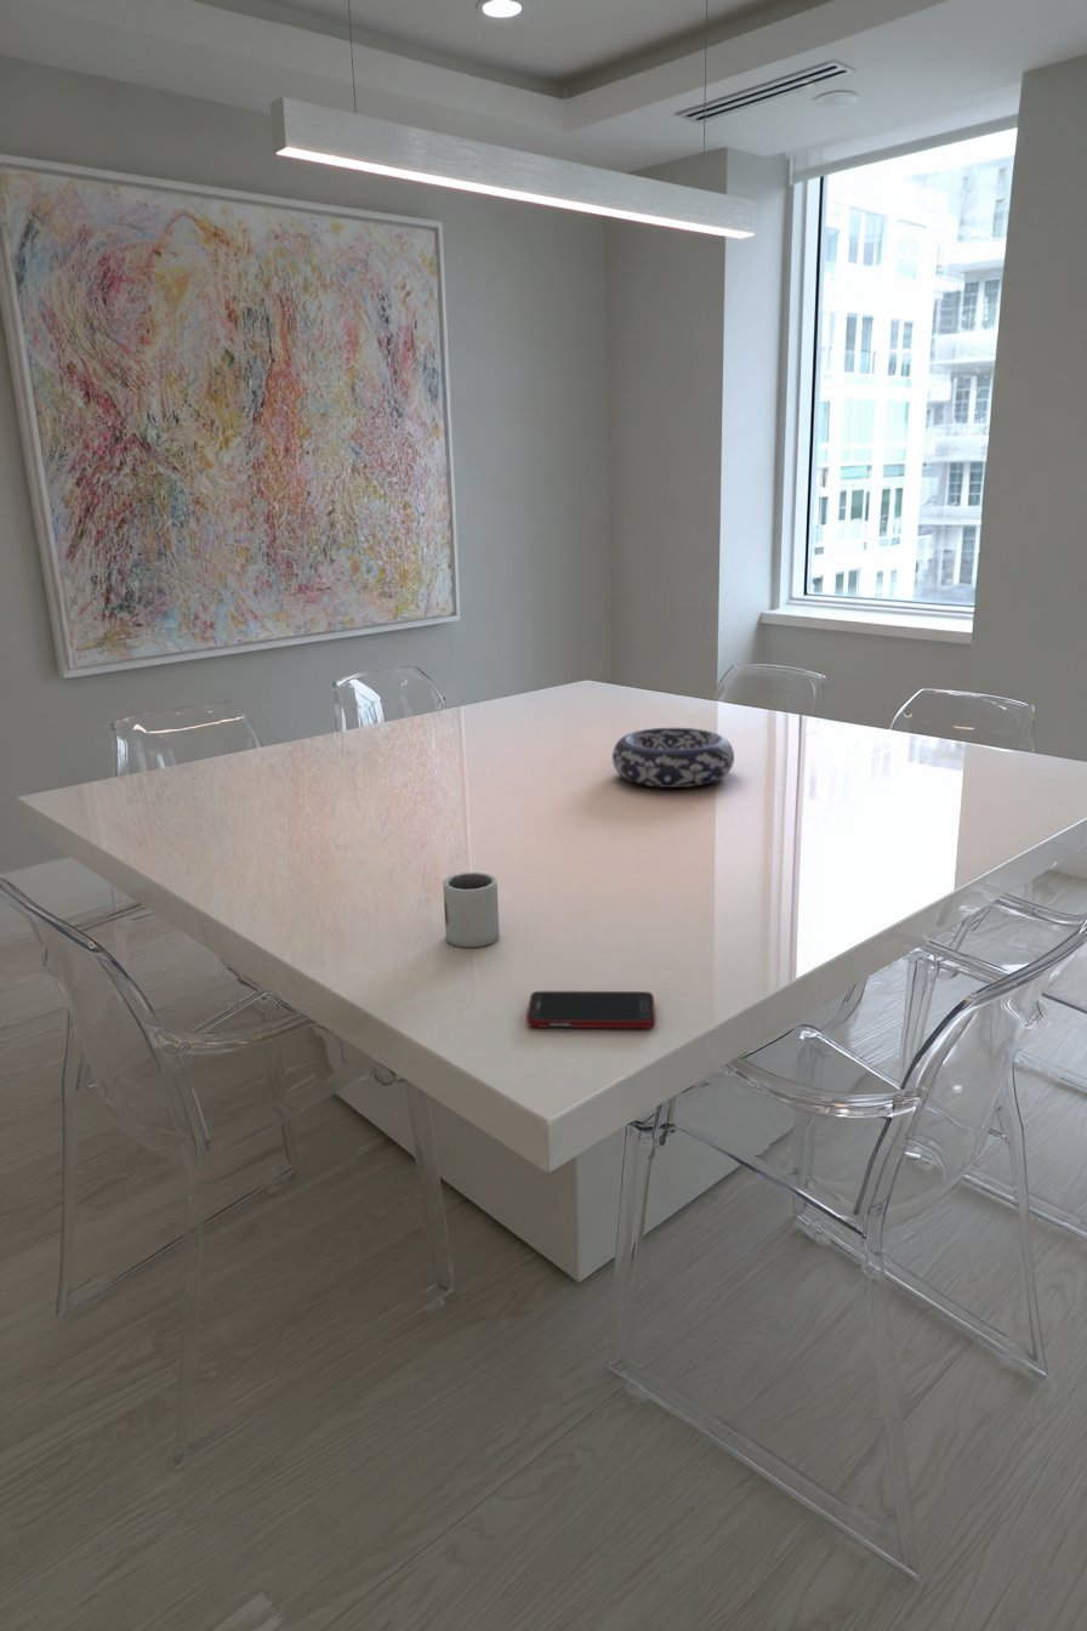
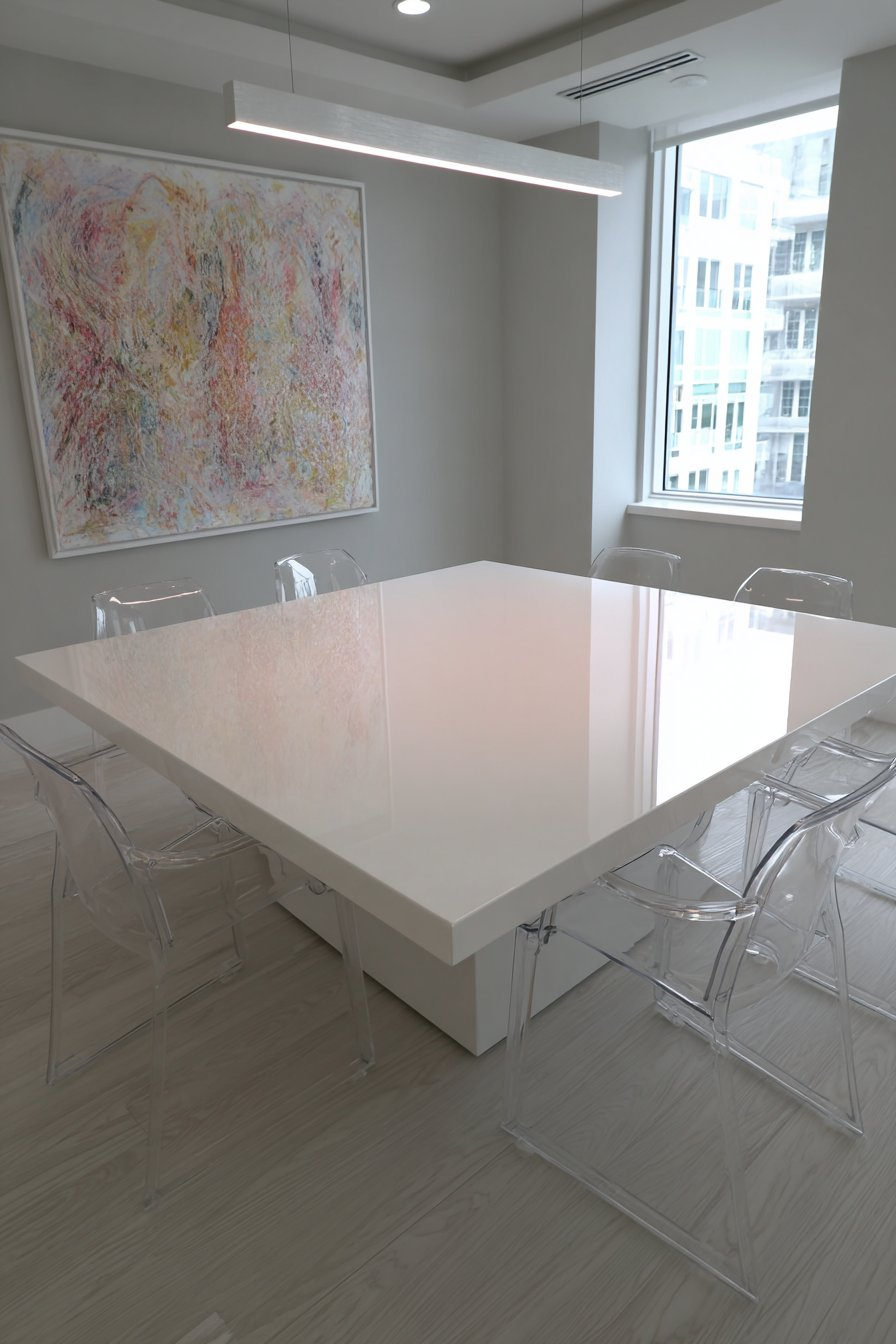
- cell phone (591, 1010)
- decorative bowl (672, 757)
- cup (473, 905)
